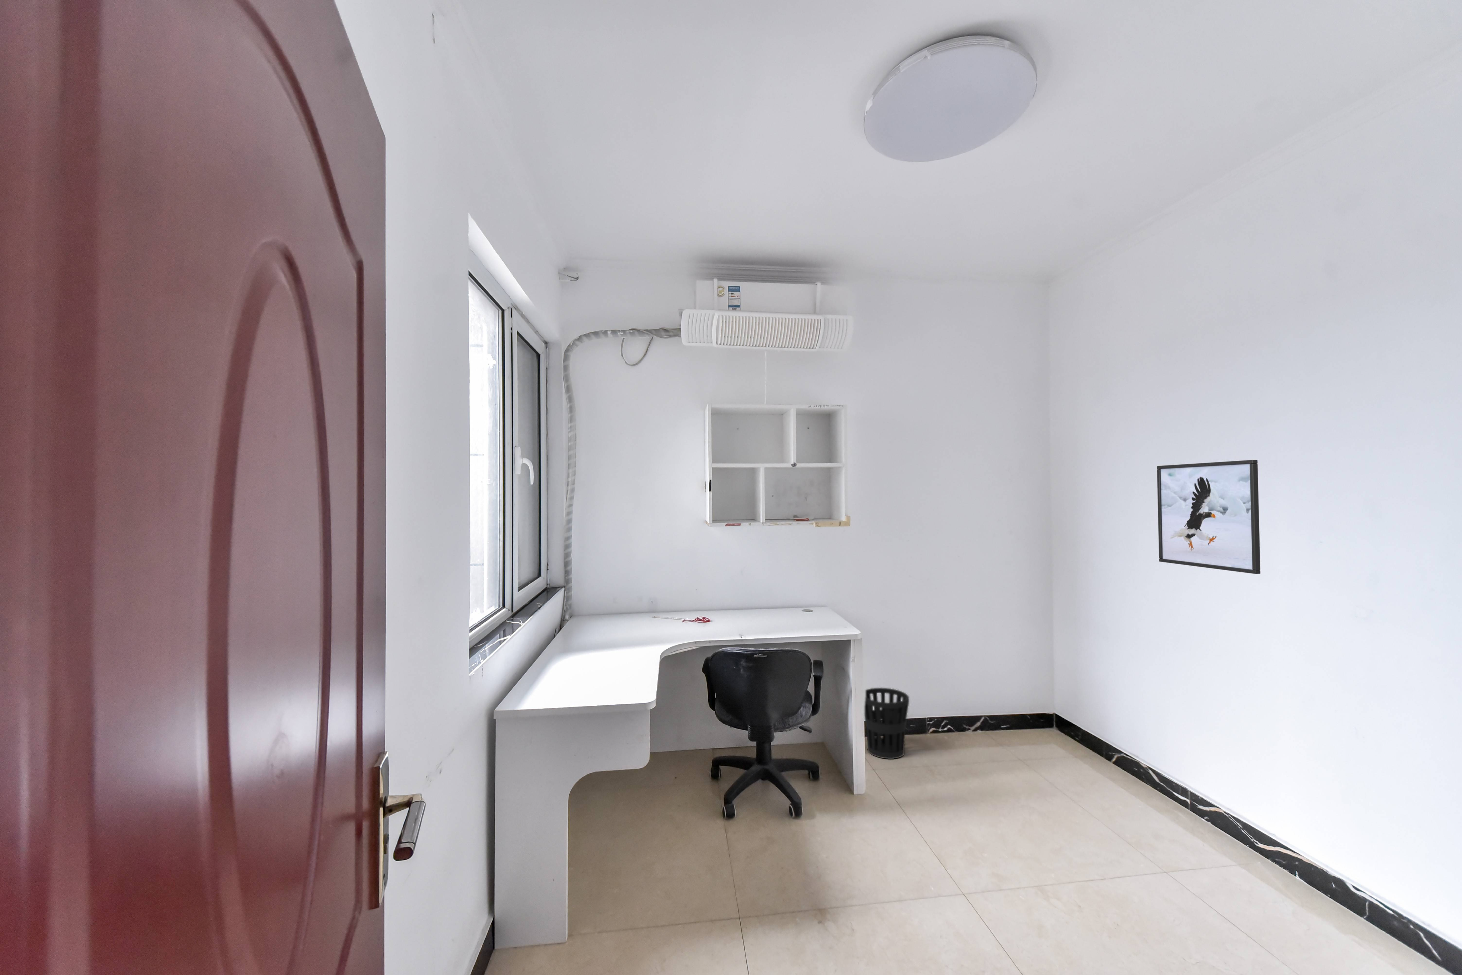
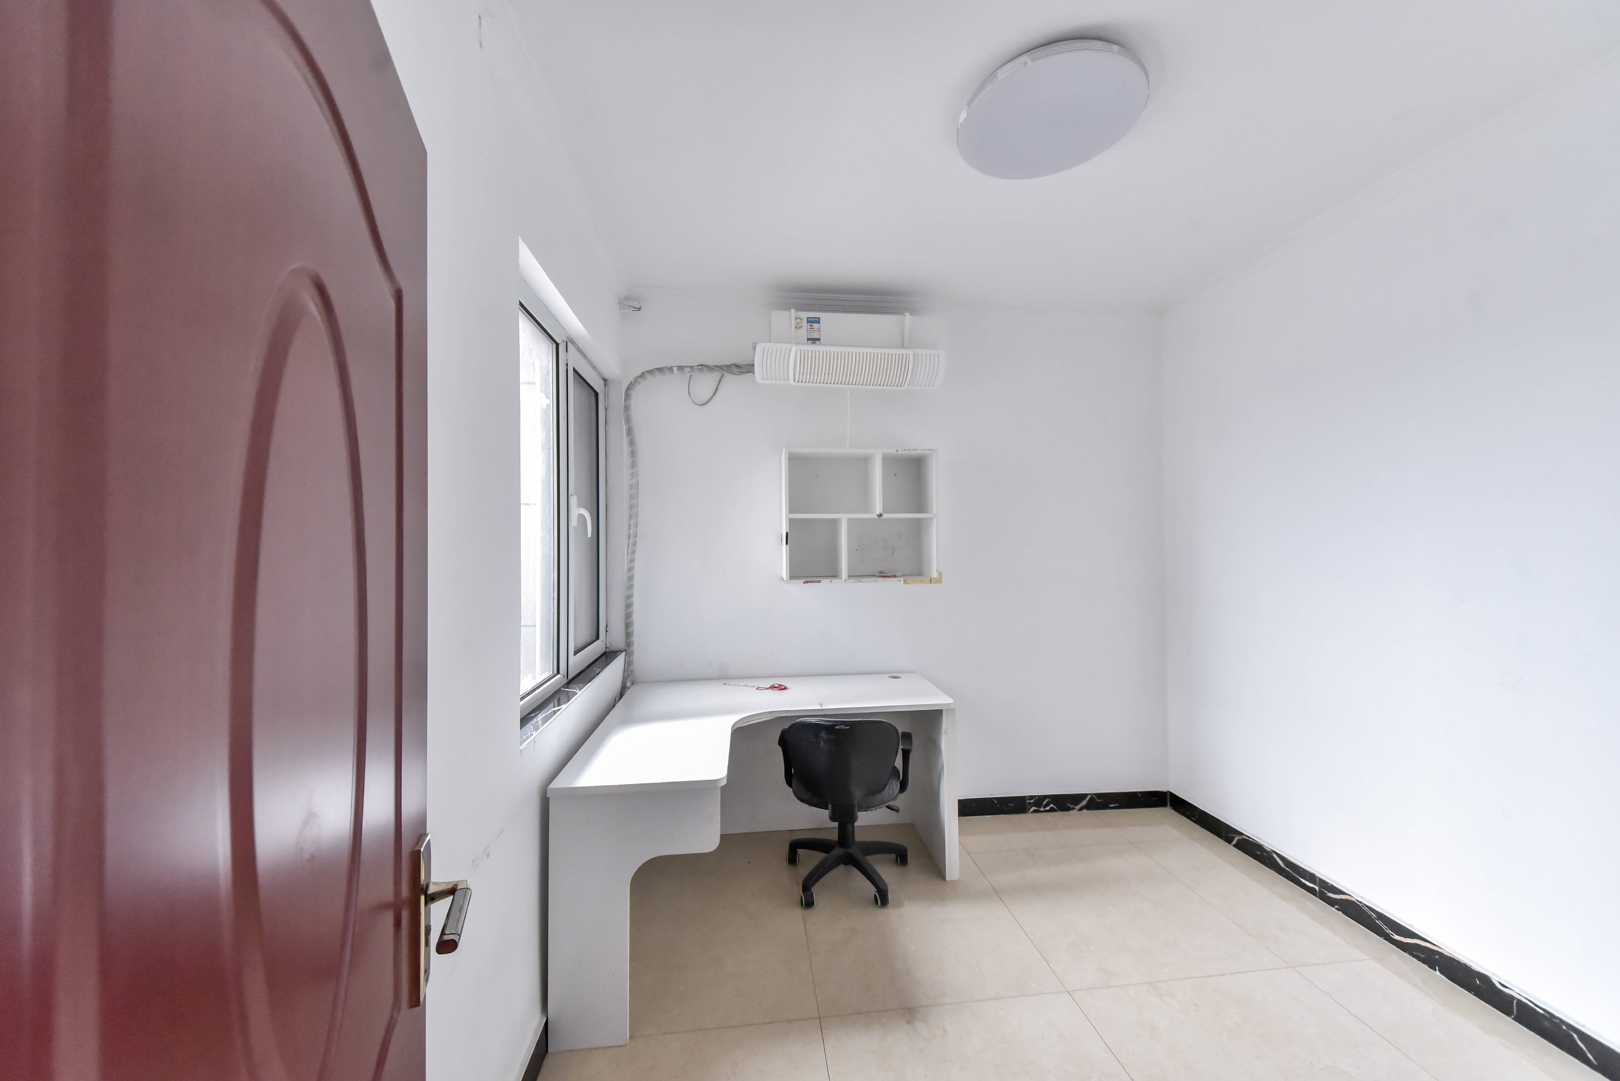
- wastebasket (885, 723)
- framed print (1204, 515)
